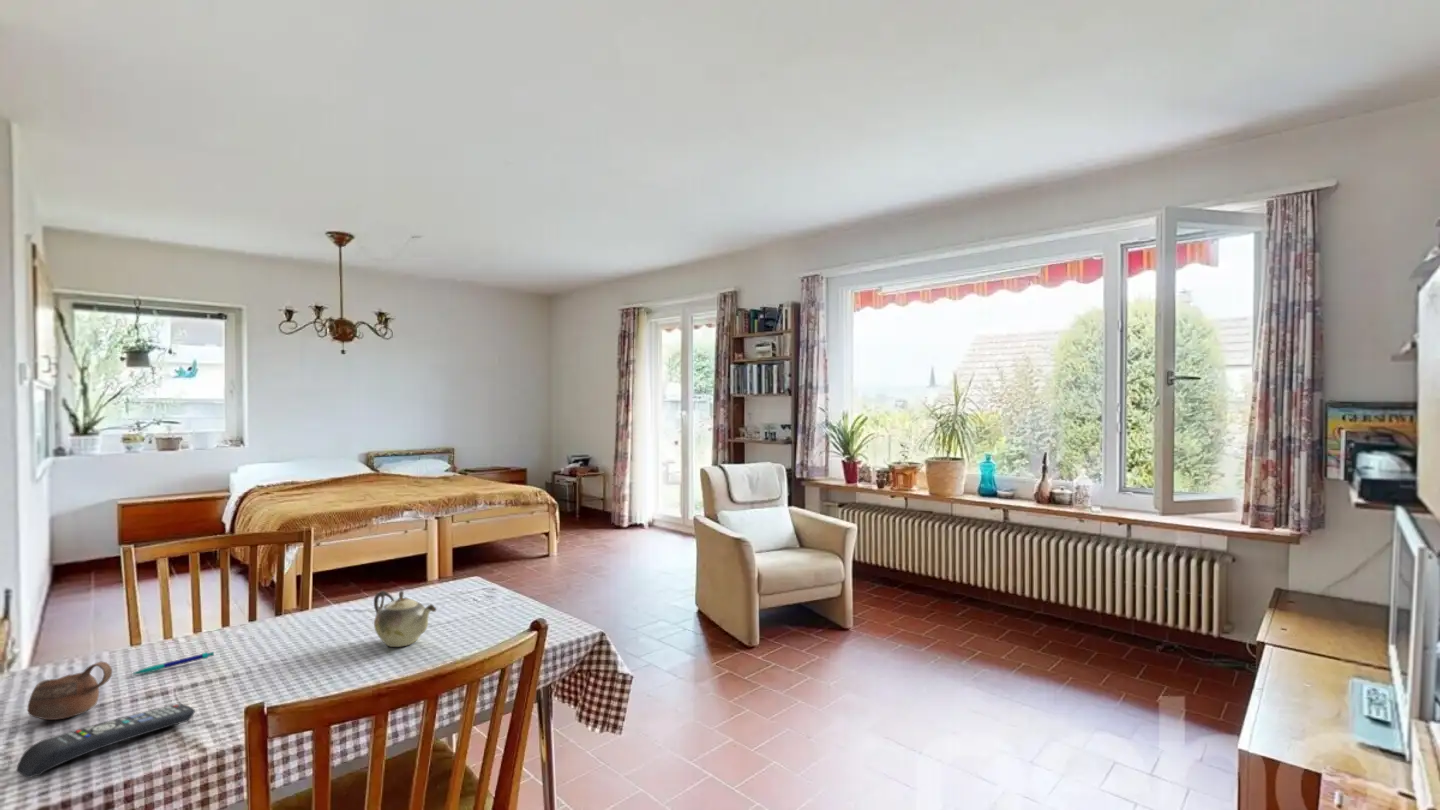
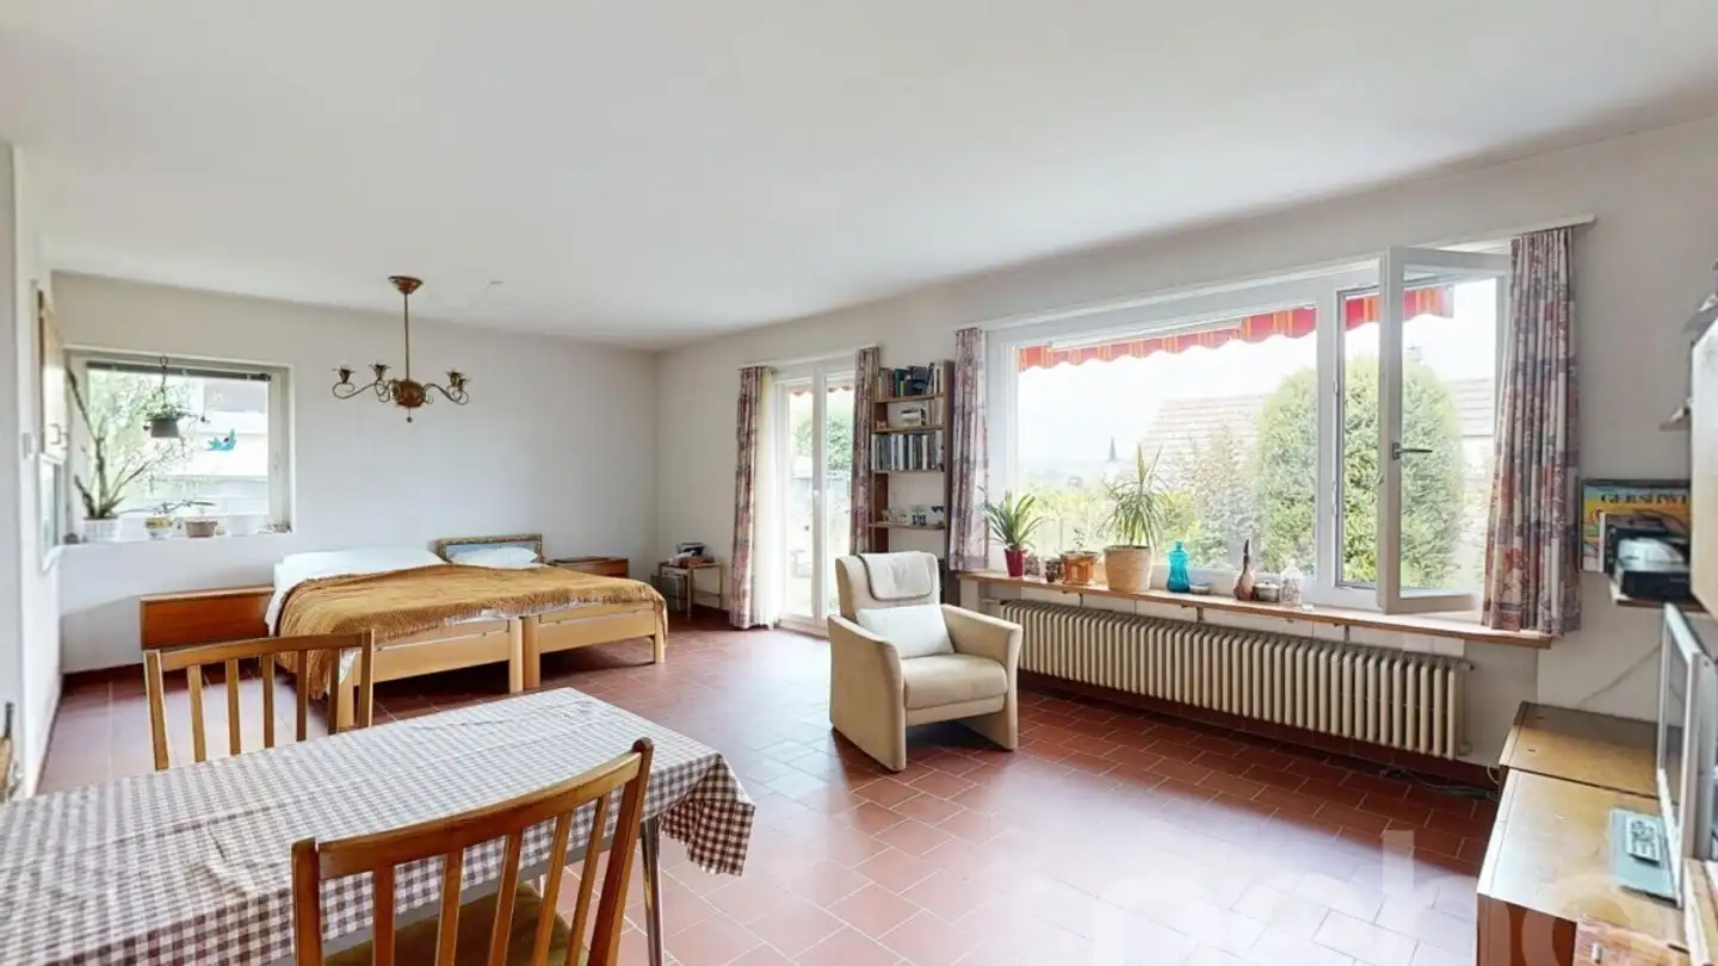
- teapot (404, 616)
- pen (173, 662)
- cup (68, 690)
- remote control (112, 733)
